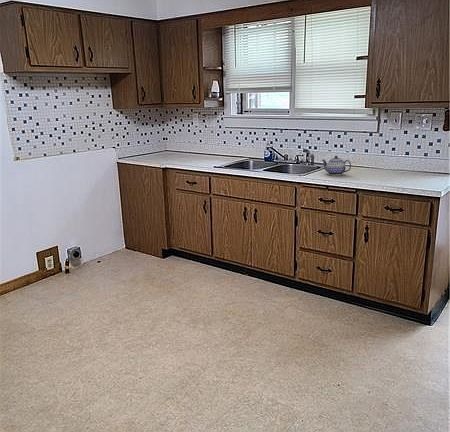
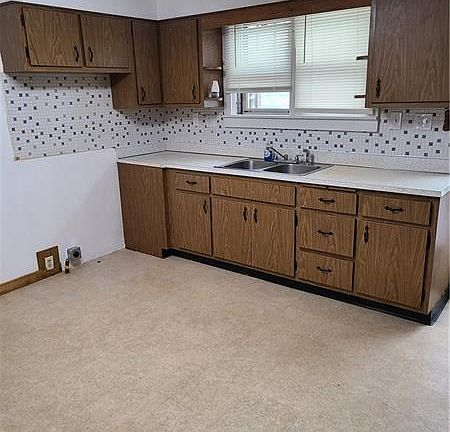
- teapot (335, 165)
